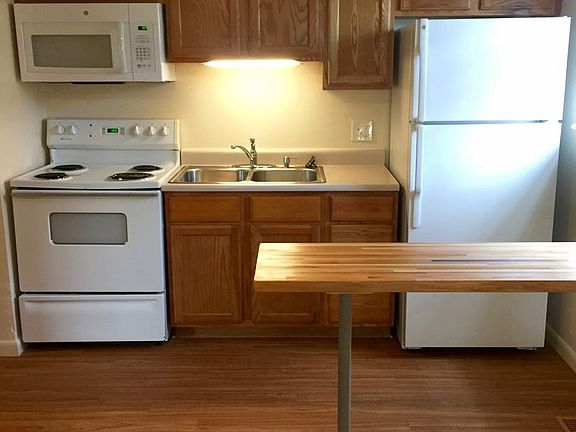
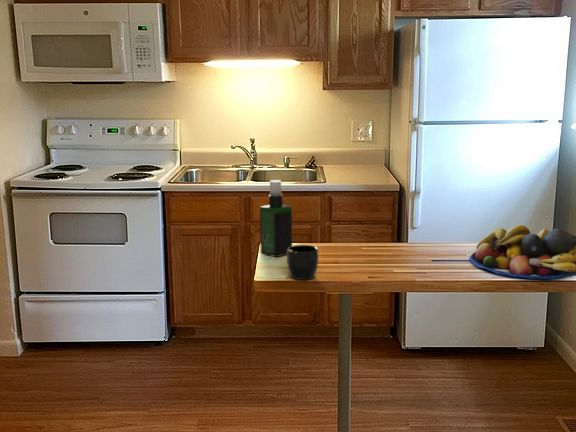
+ mug (302, 261)
+ spray bottle (275, 217)
+ fruit bowl (526, 244)
